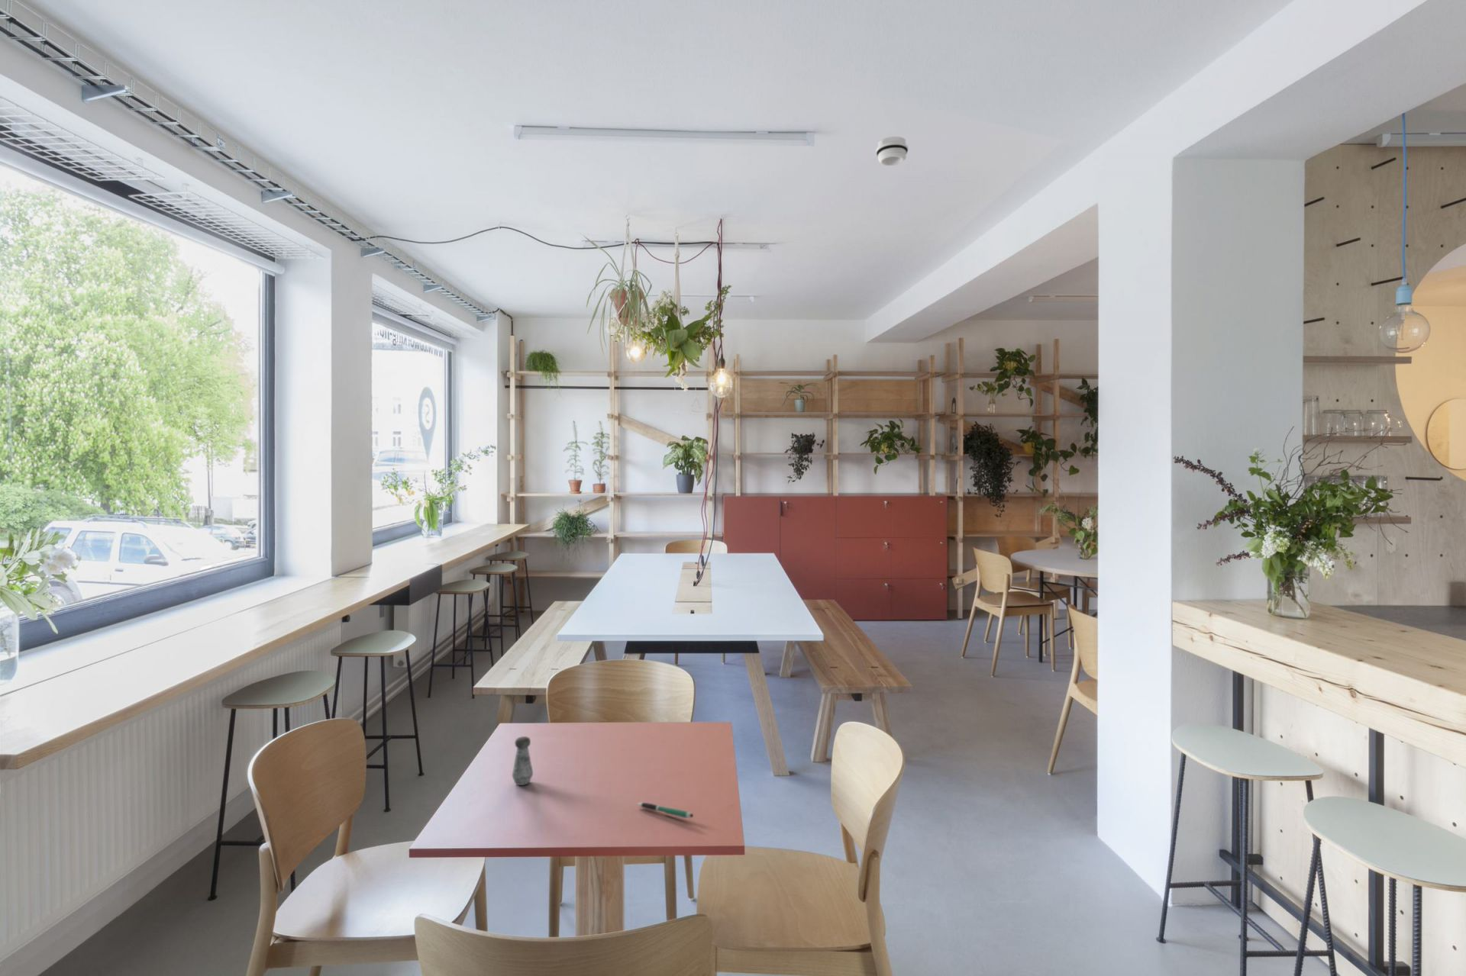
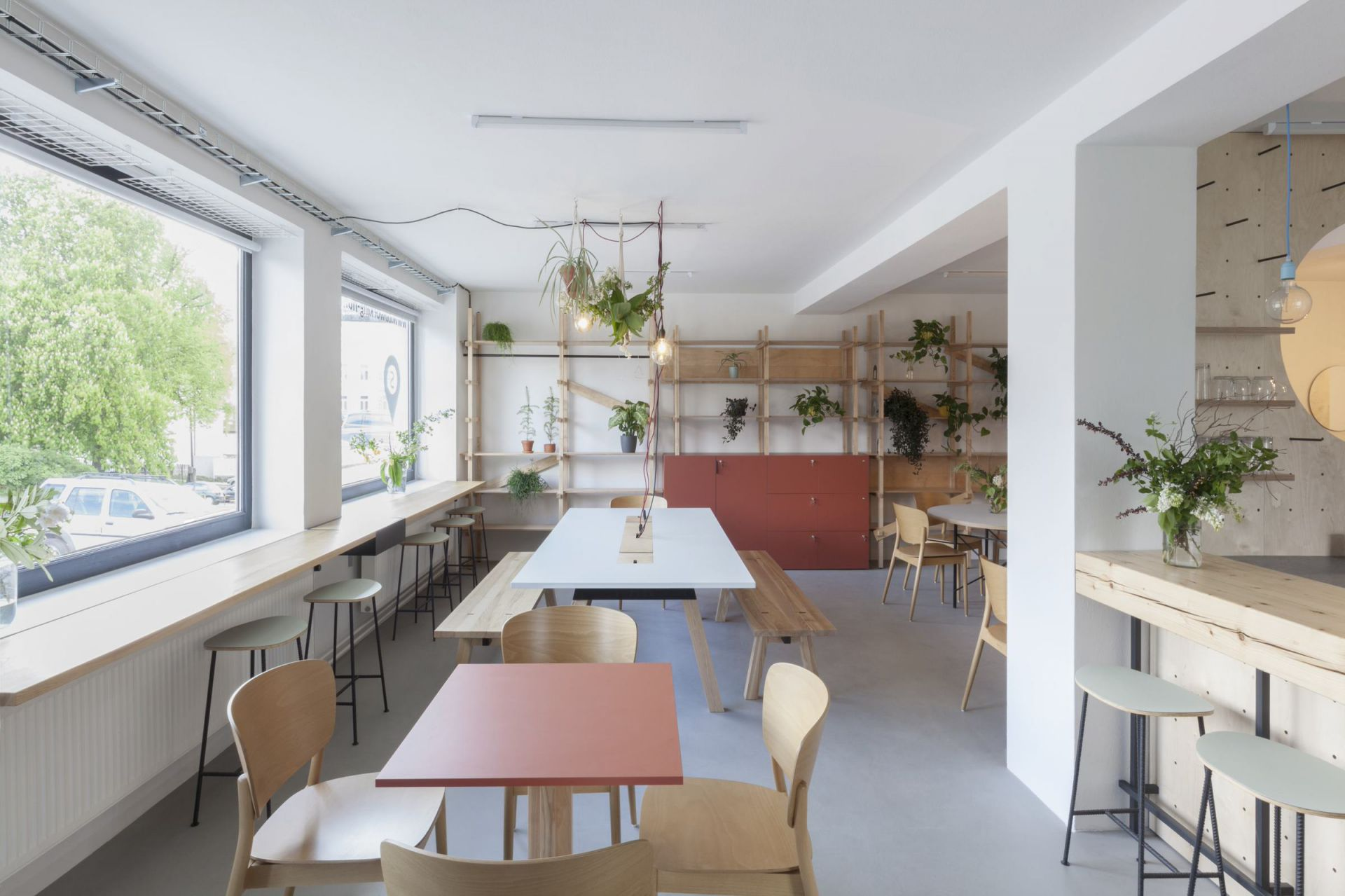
- smoke detector (892, 151)
- salt shaker (522, 760)
- pen (664, 809)
